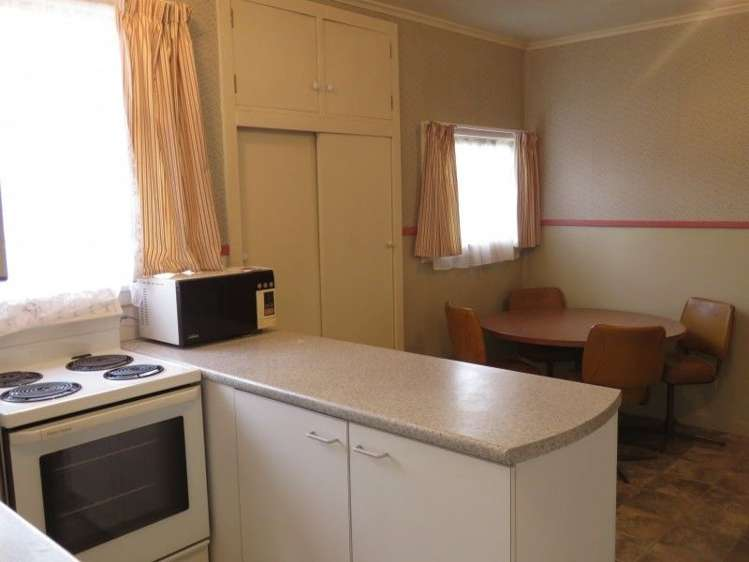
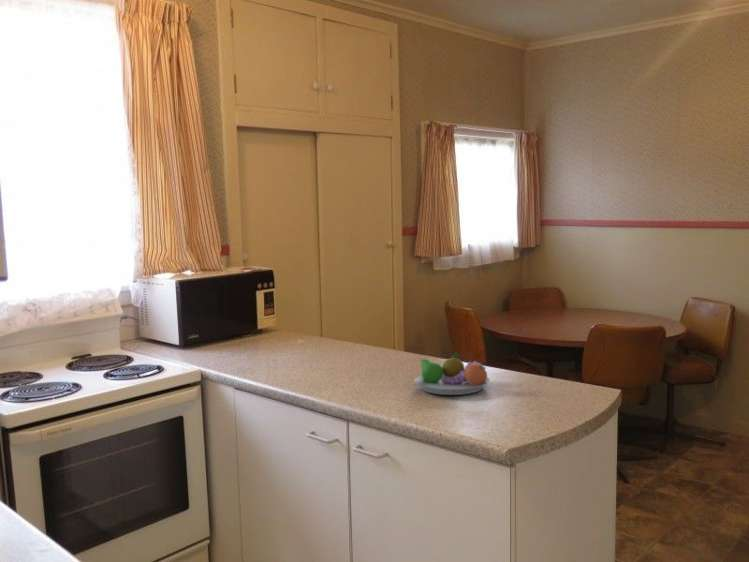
+ fruit bowl (450, 372)
